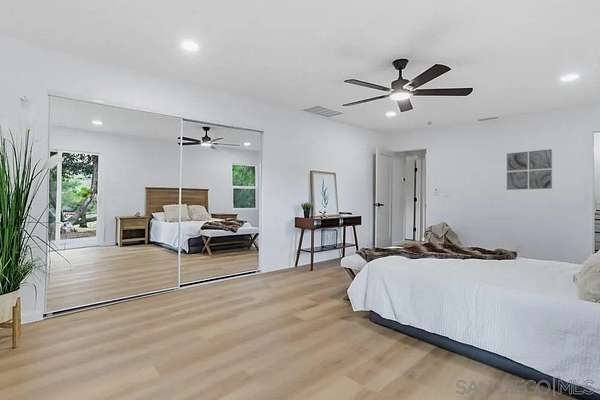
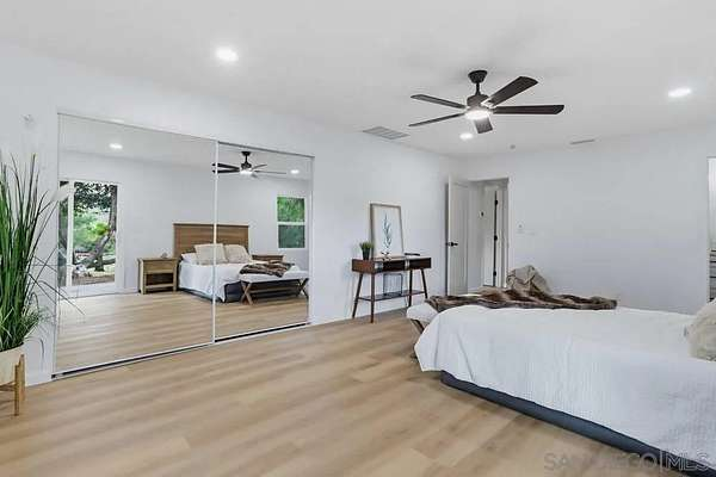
- wall art (527, 169)
